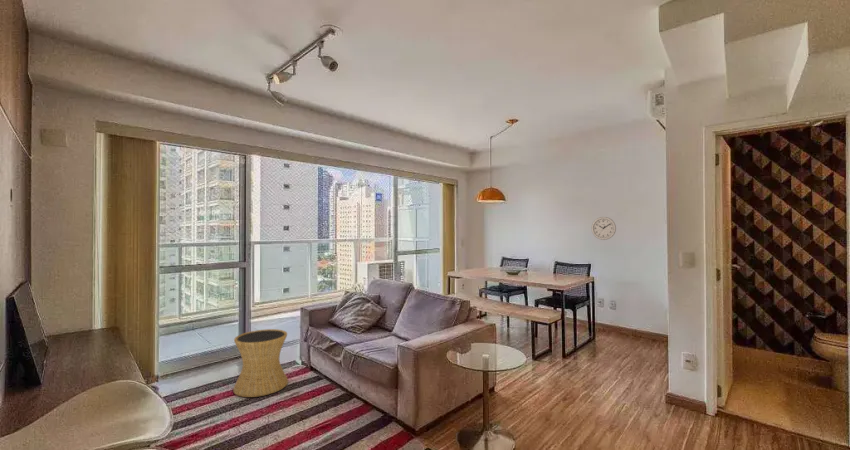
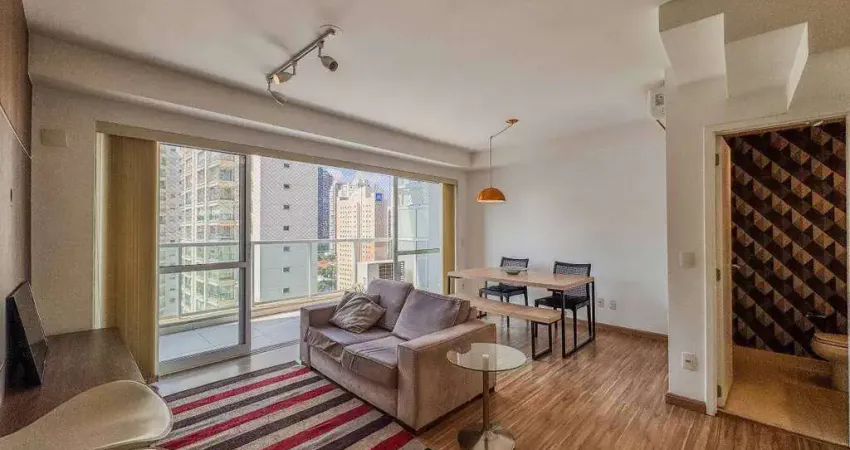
- side table (261, 360)
- wall clock (603, 228)
